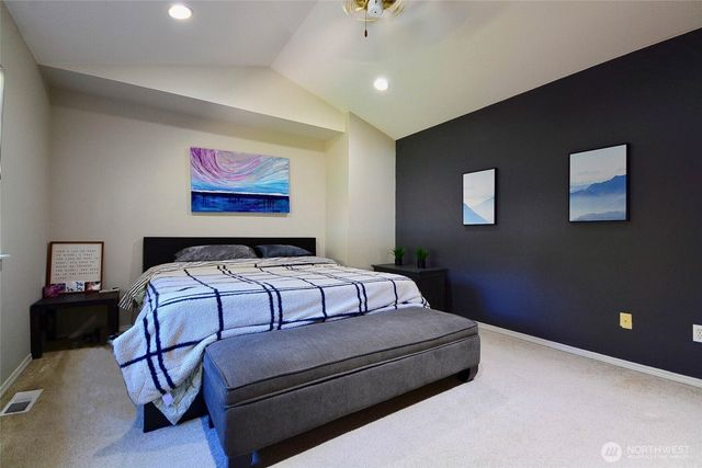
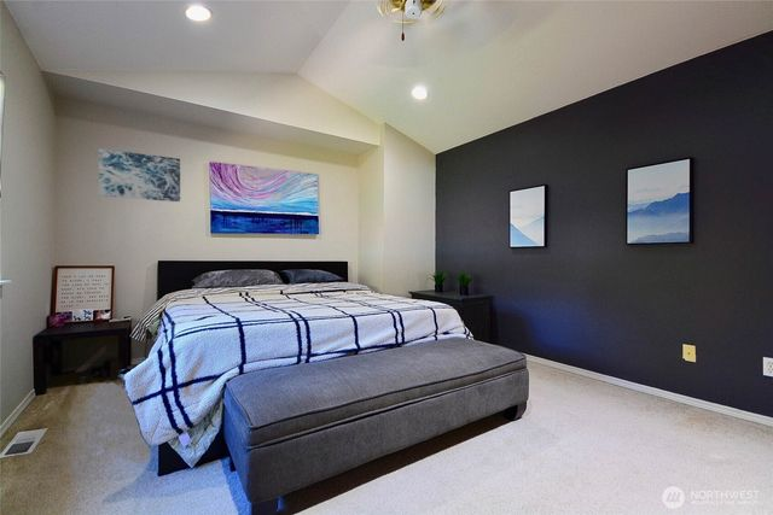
+ wall art (141, 176)
